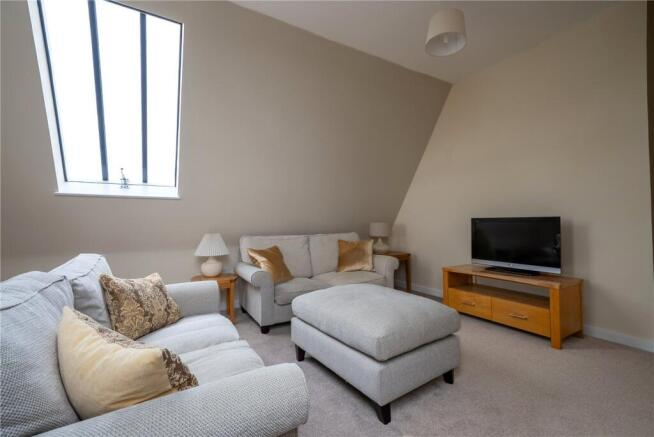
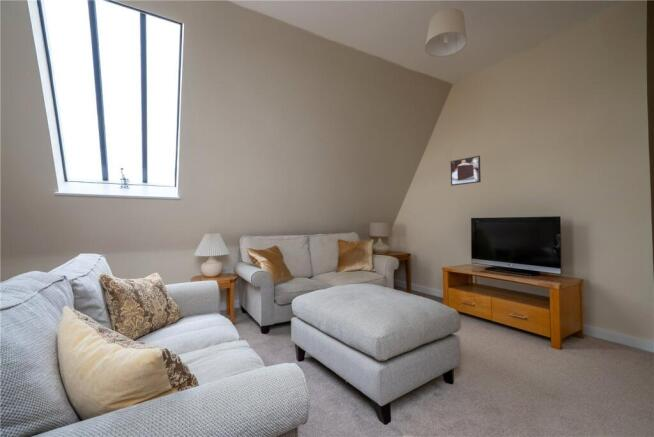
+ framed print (464, 171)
